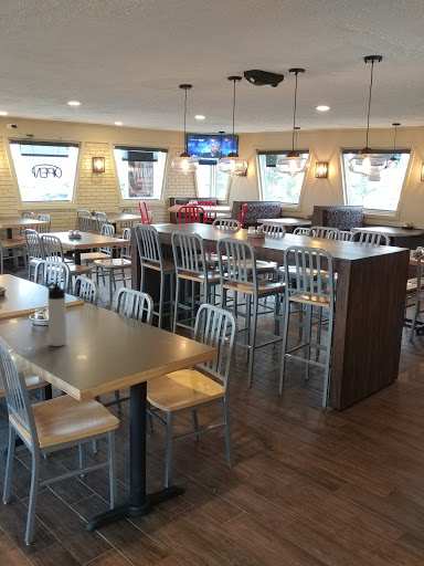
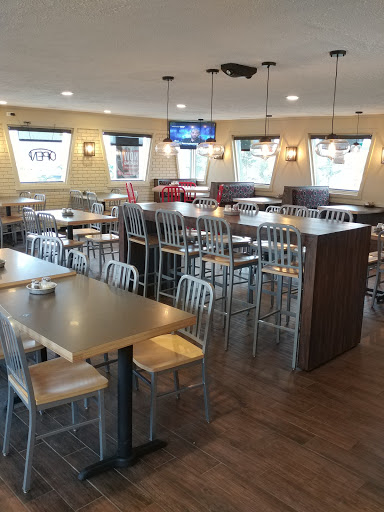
- thermos bottle (55, 314)
